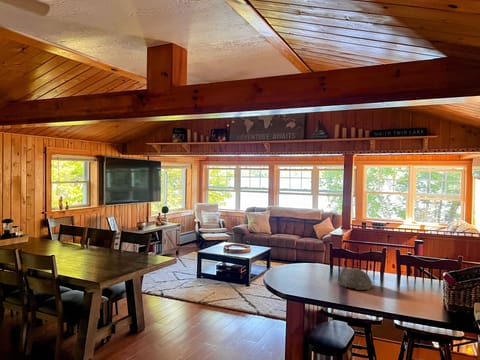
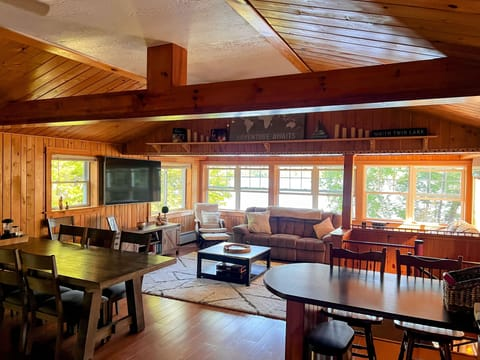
- decorative bowl (354, 276)
